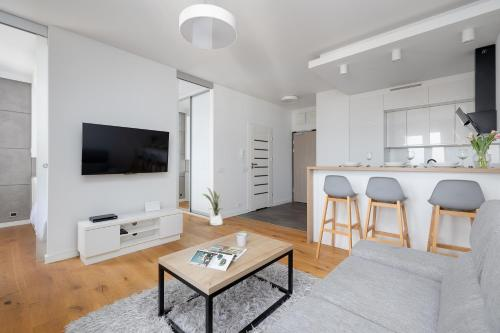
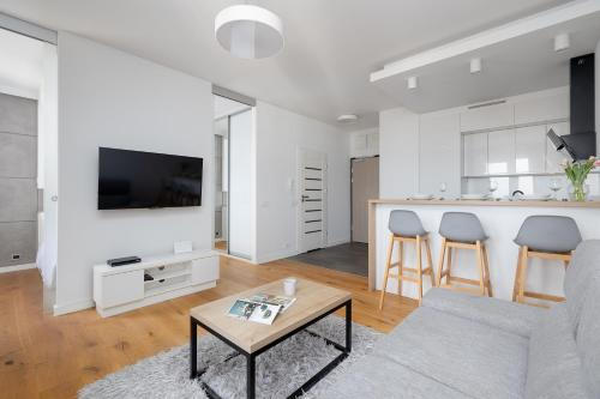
- house plant (215, 205)
